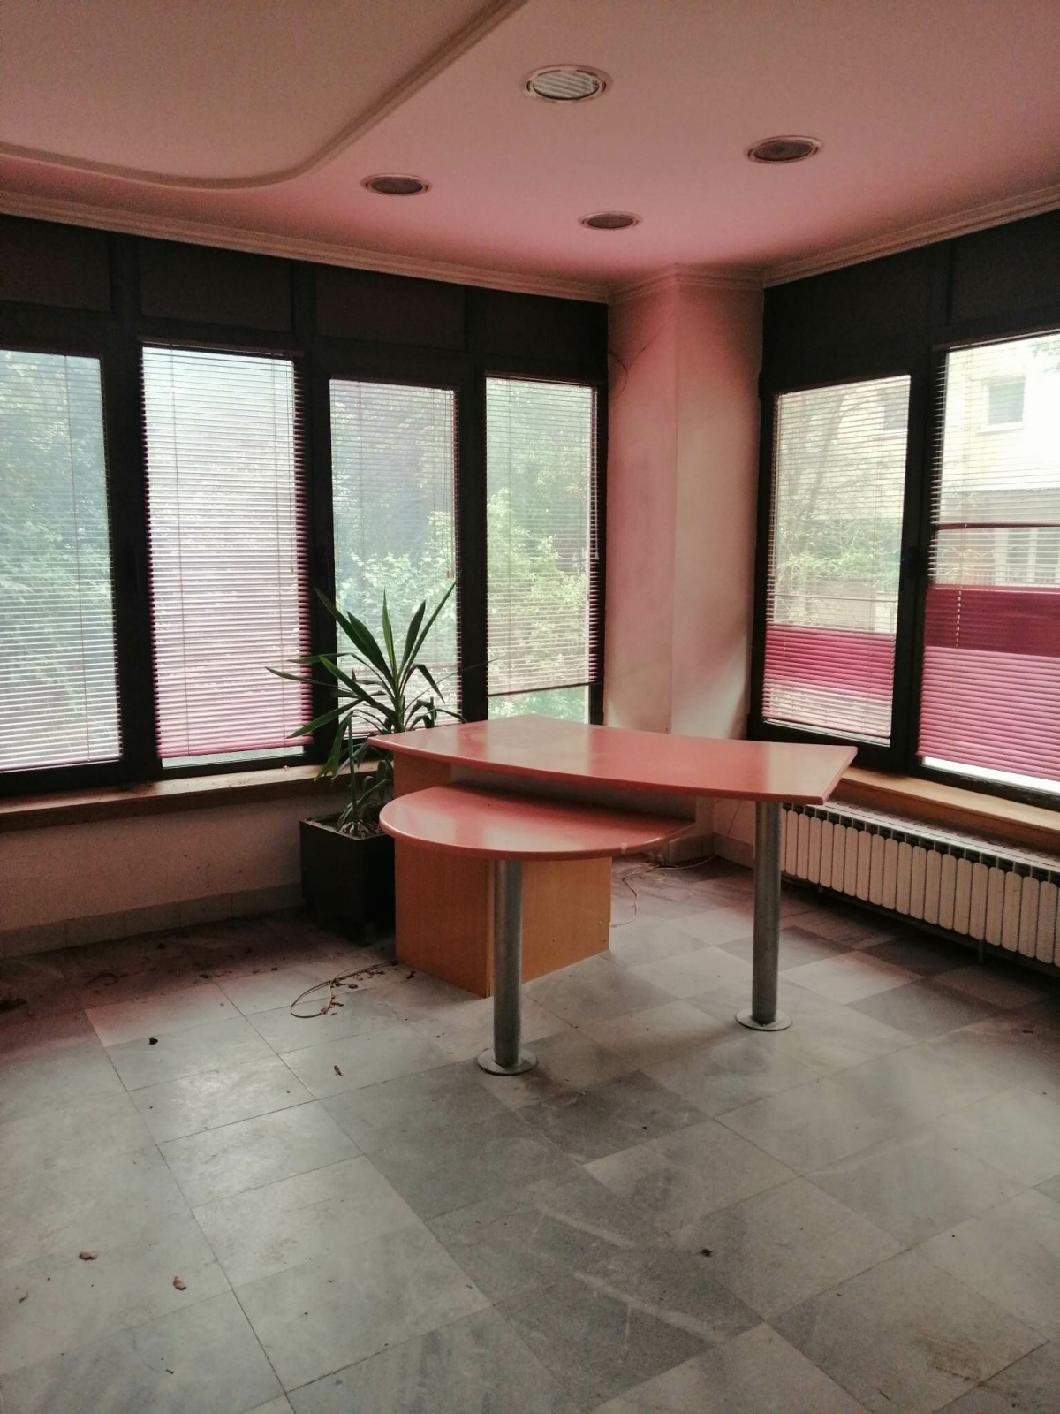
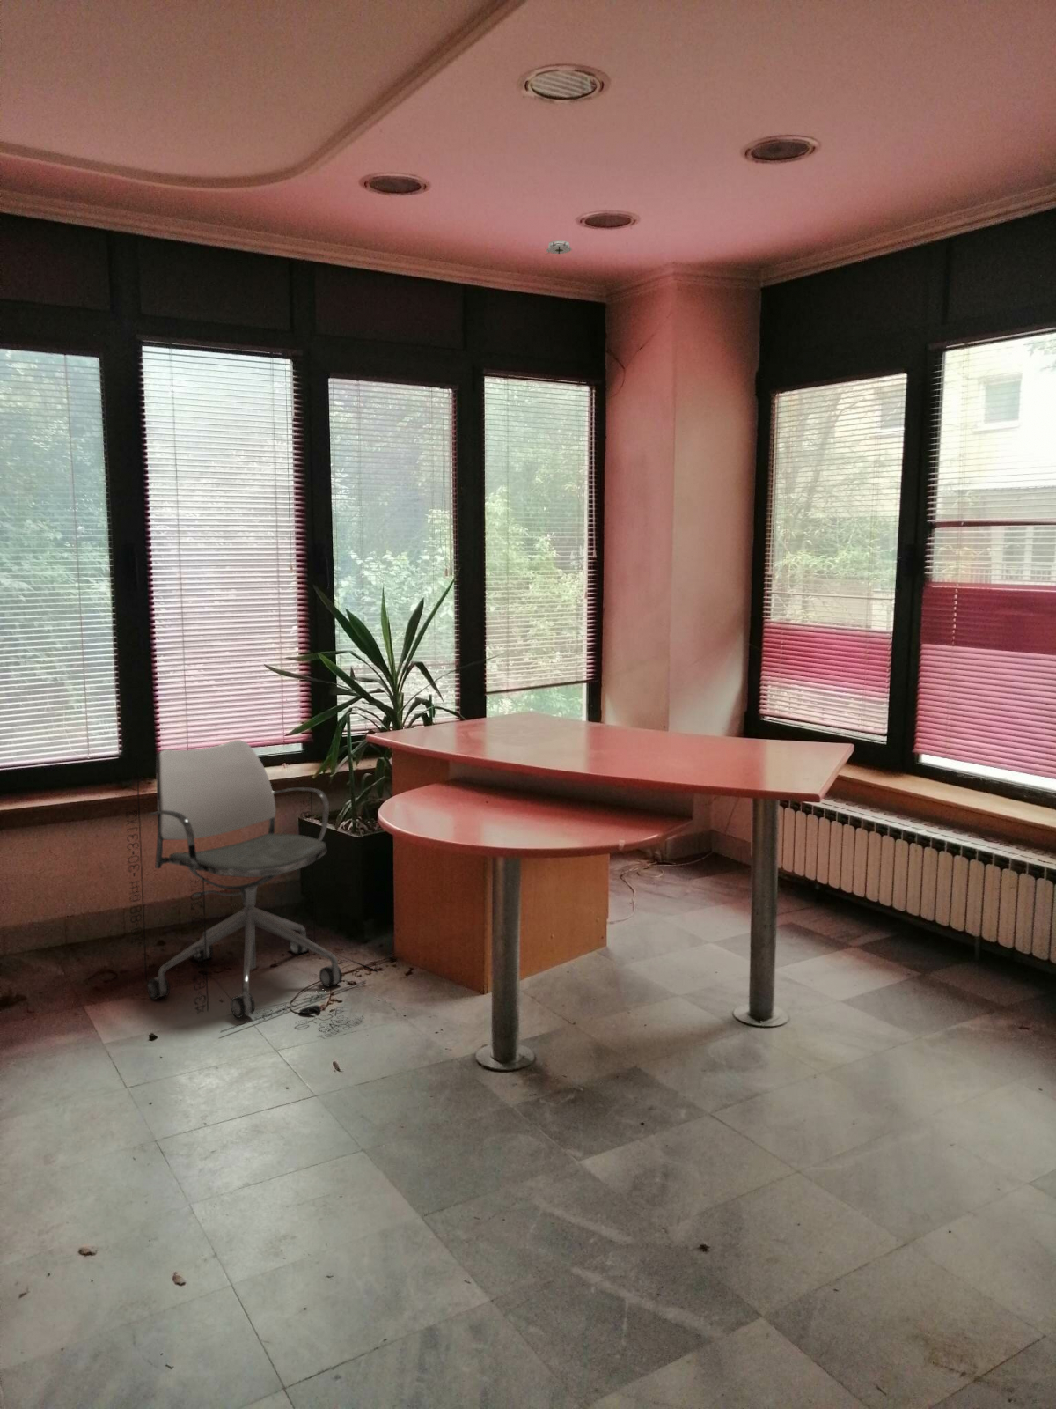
+ office chair (270, 873)
+ smoke detector (558, 246)
